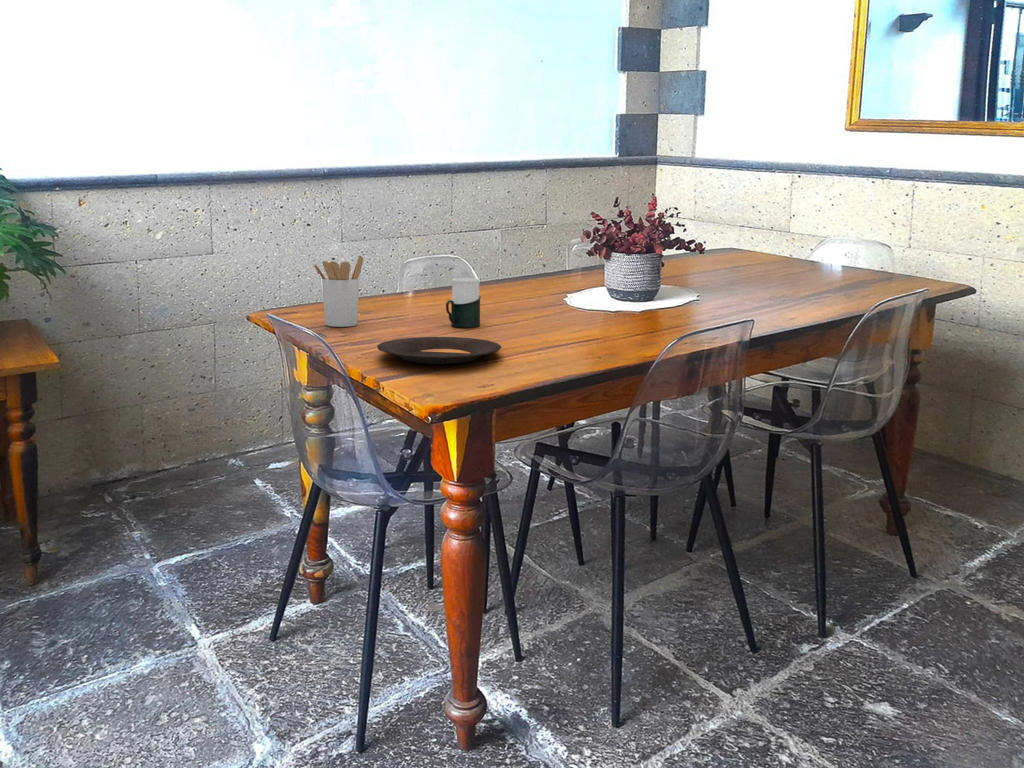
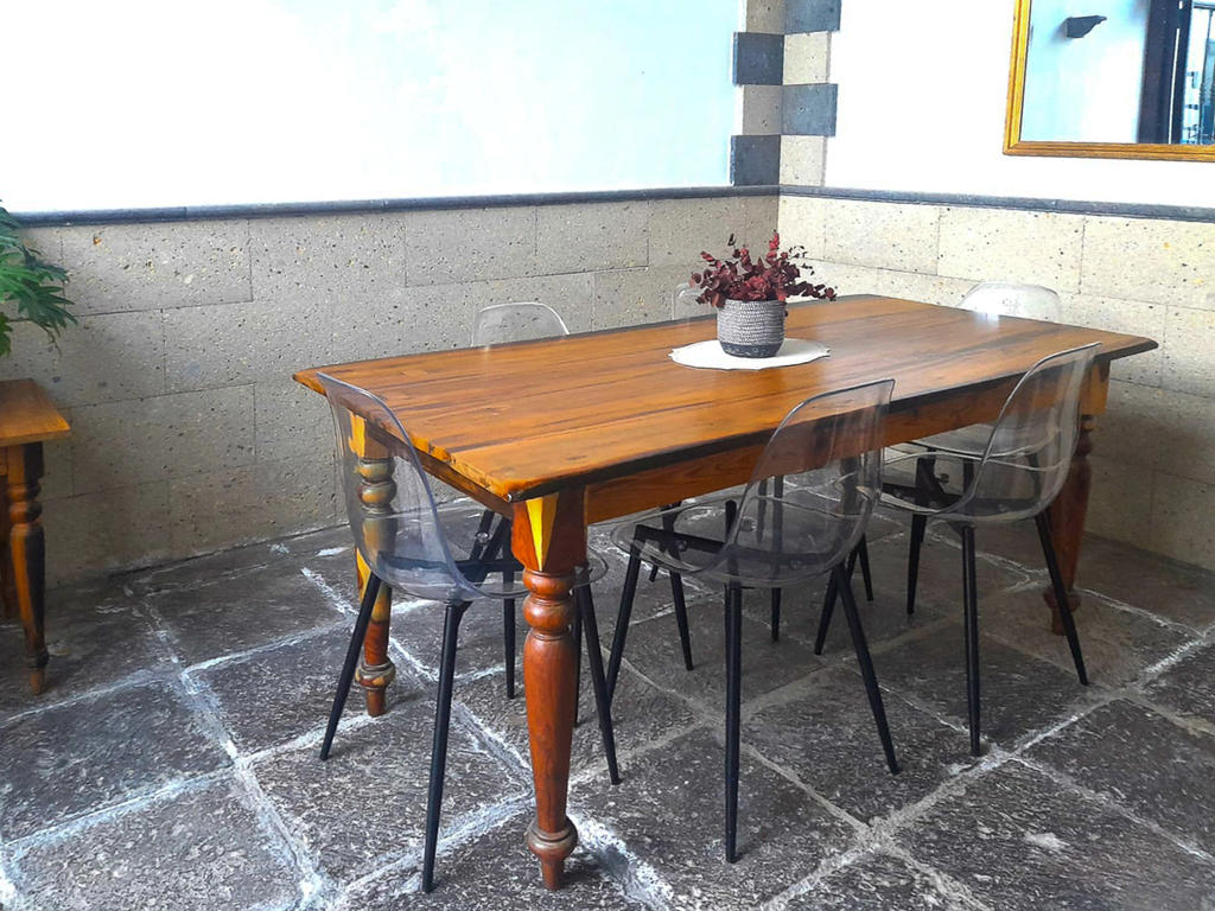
- cup (461, 302)
- plate (439, 352)
- utensil holder (339, 291)
